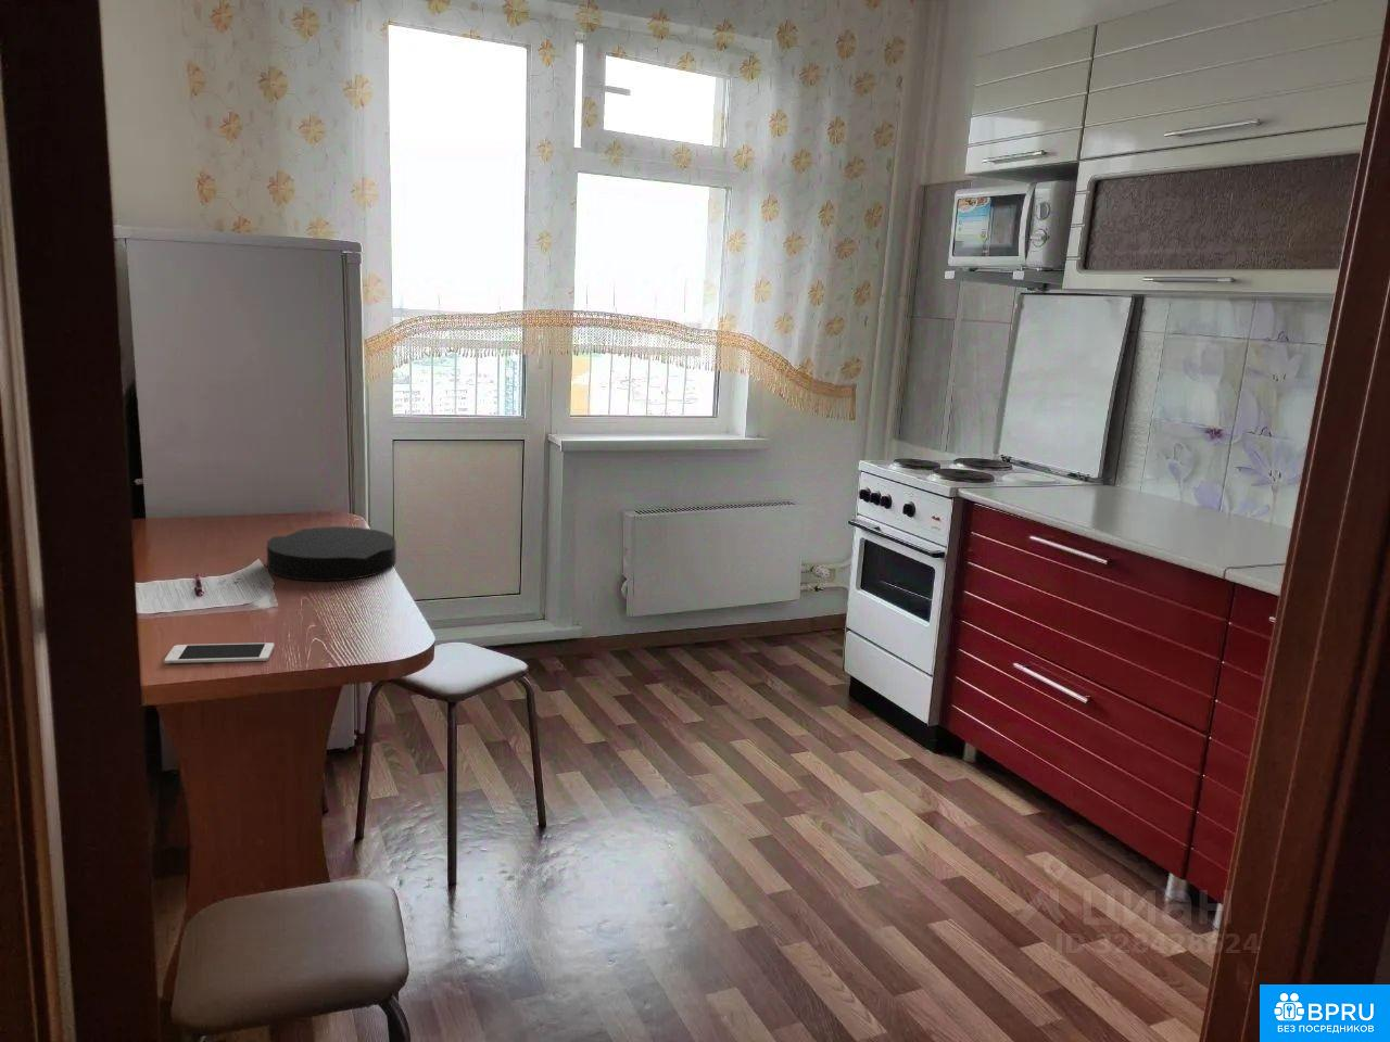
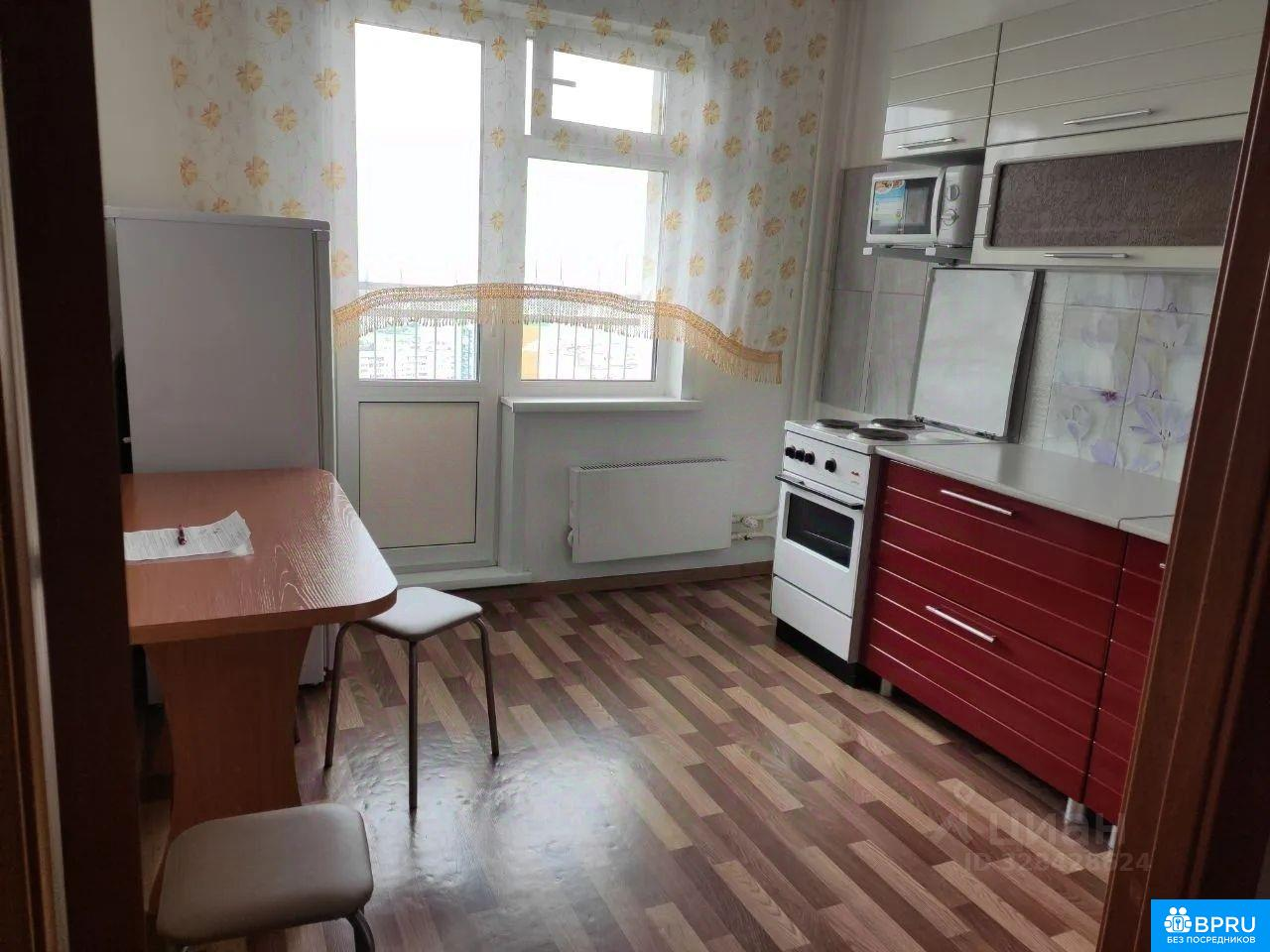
- plate (333, 552)
- cell phone (220, 652)
